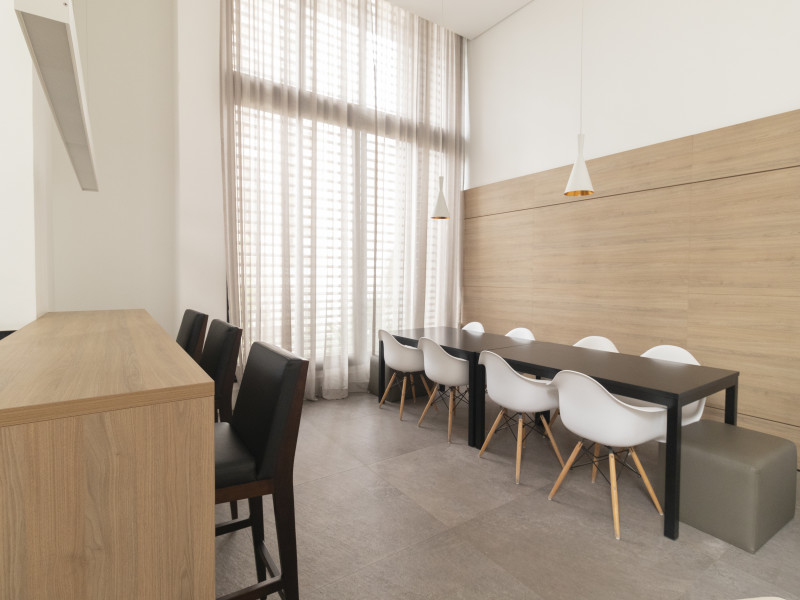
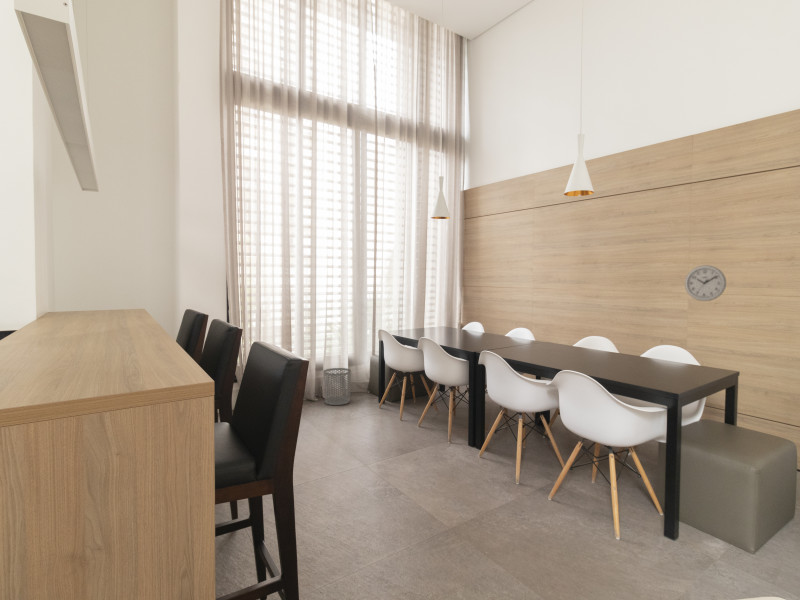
+ waste bin (337, 385)
+ wall clock (704, 283)
